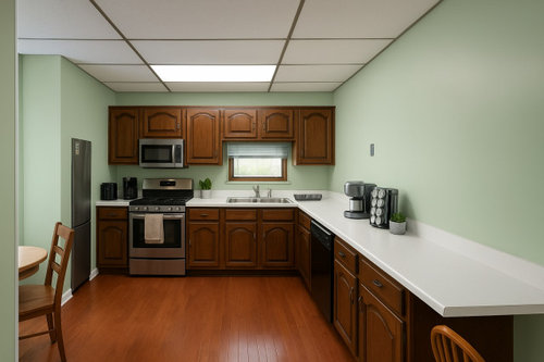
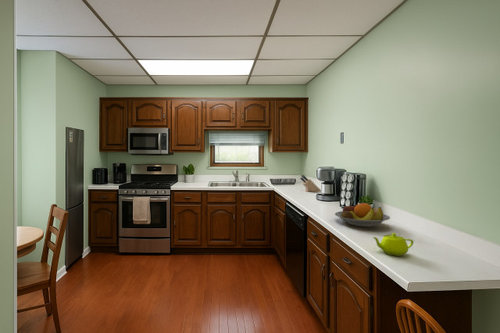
+ knife block (310, 183)
+ teapot (392, 243)
+ fruit bowl (361, 213)
